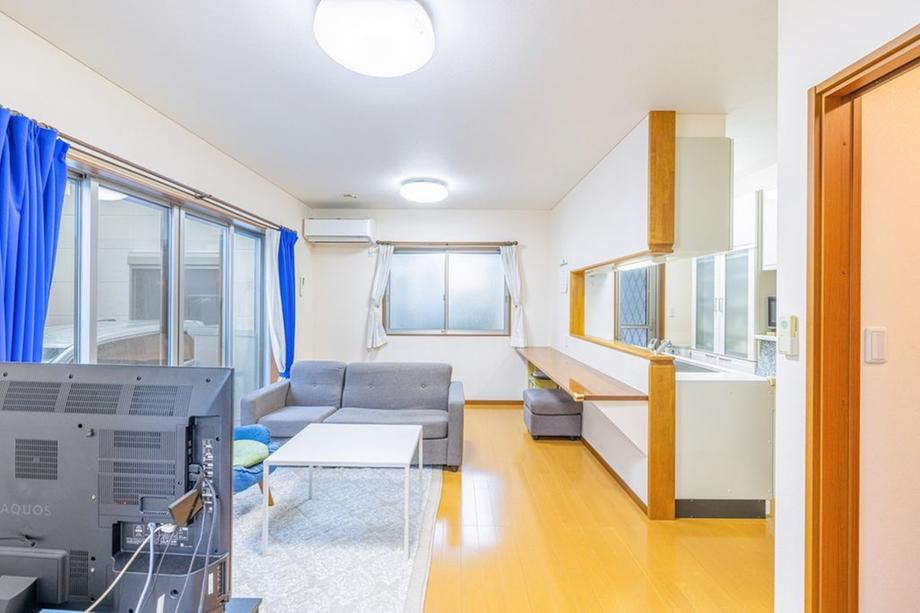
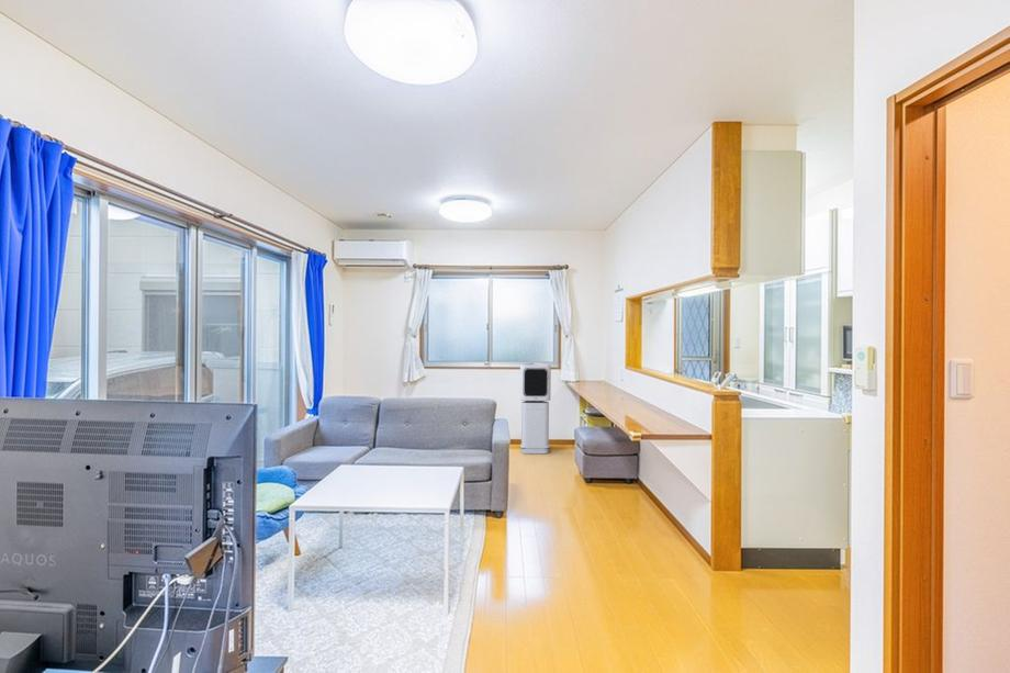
+ air purifier (534, 406)
